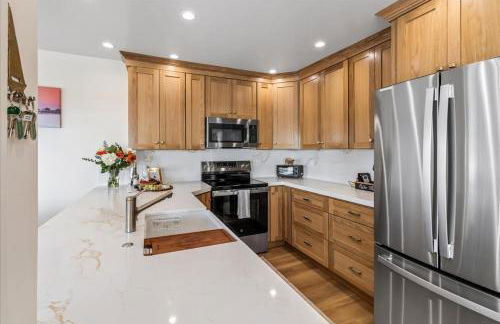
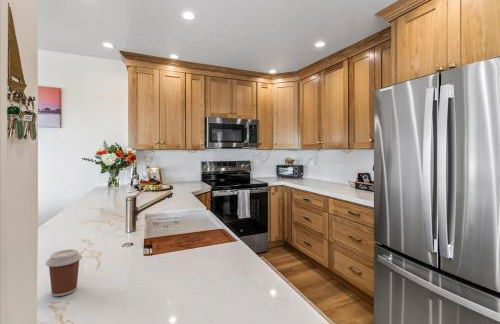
+ coffee cup (64, 271)
